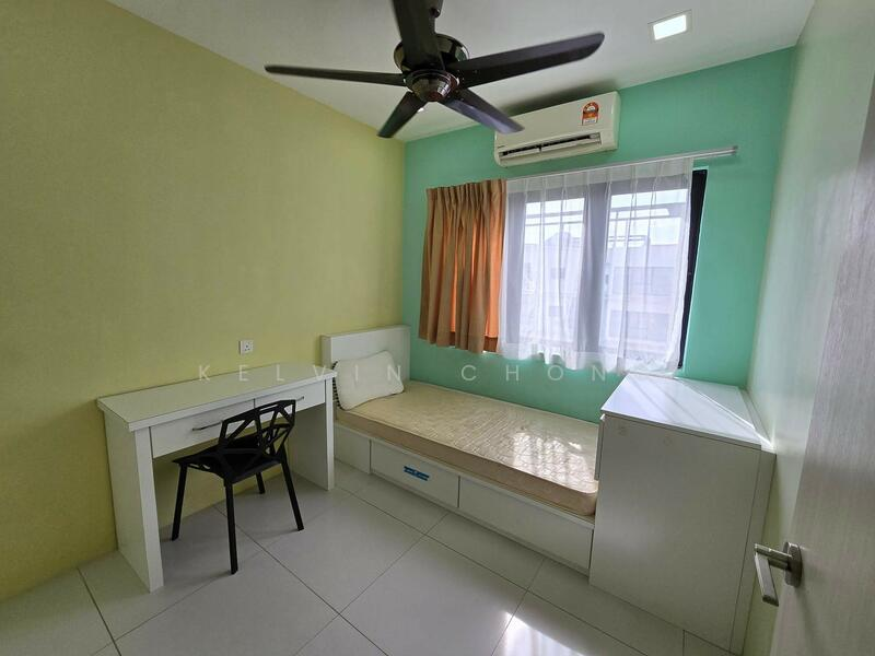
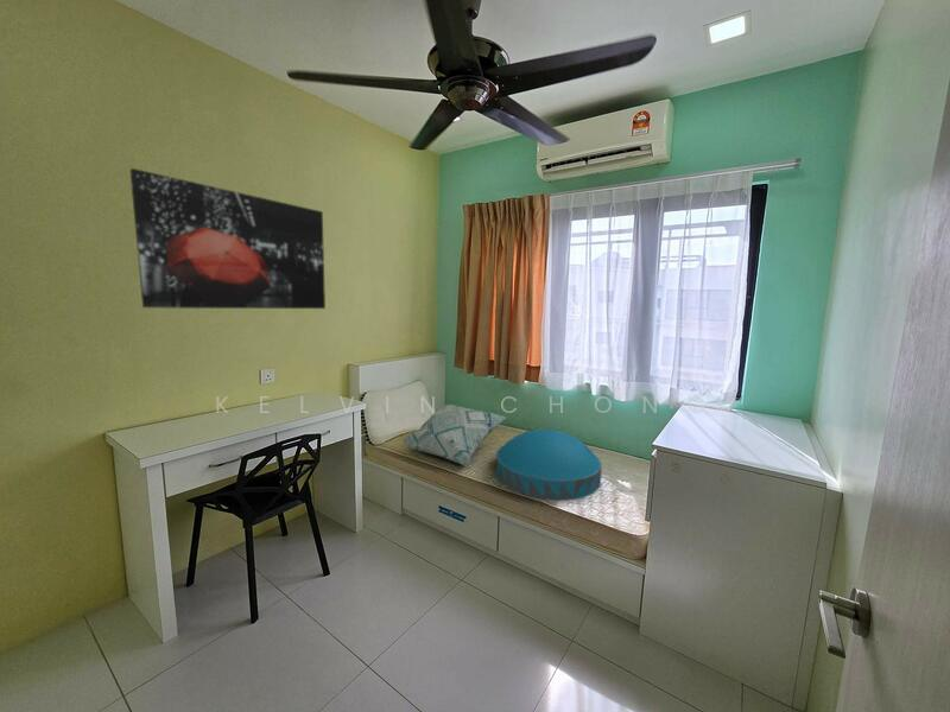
+ wall art (246, 252)
+ cushion (547, 453)
+ decorative pillow (455, 431)
